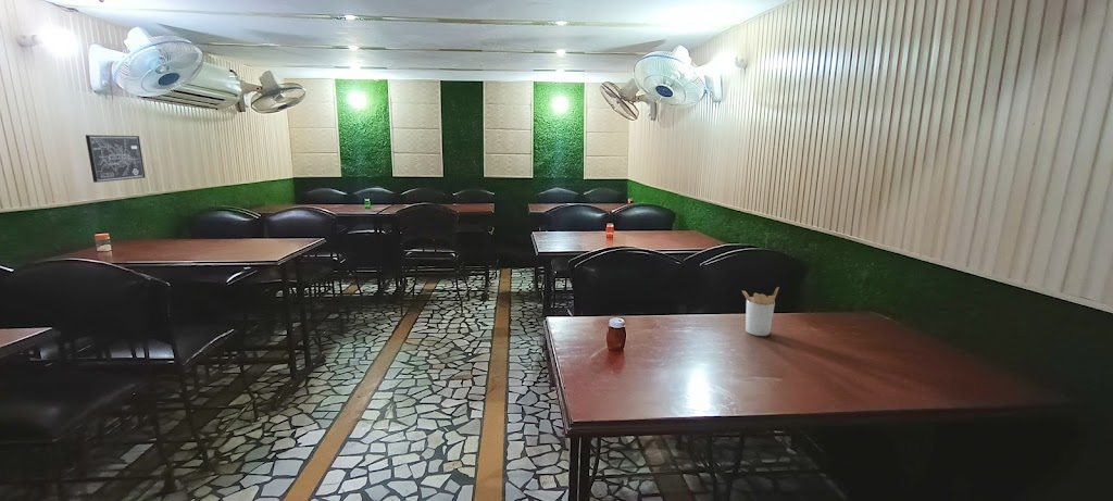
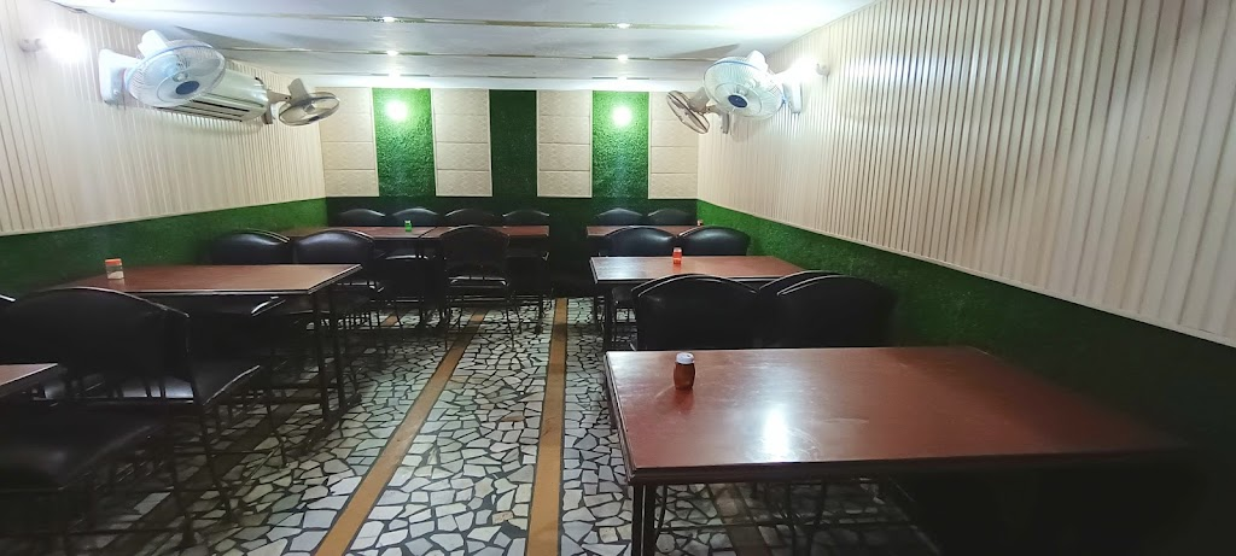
- utensil holder (760, 311)
- wall art (117, 158)
